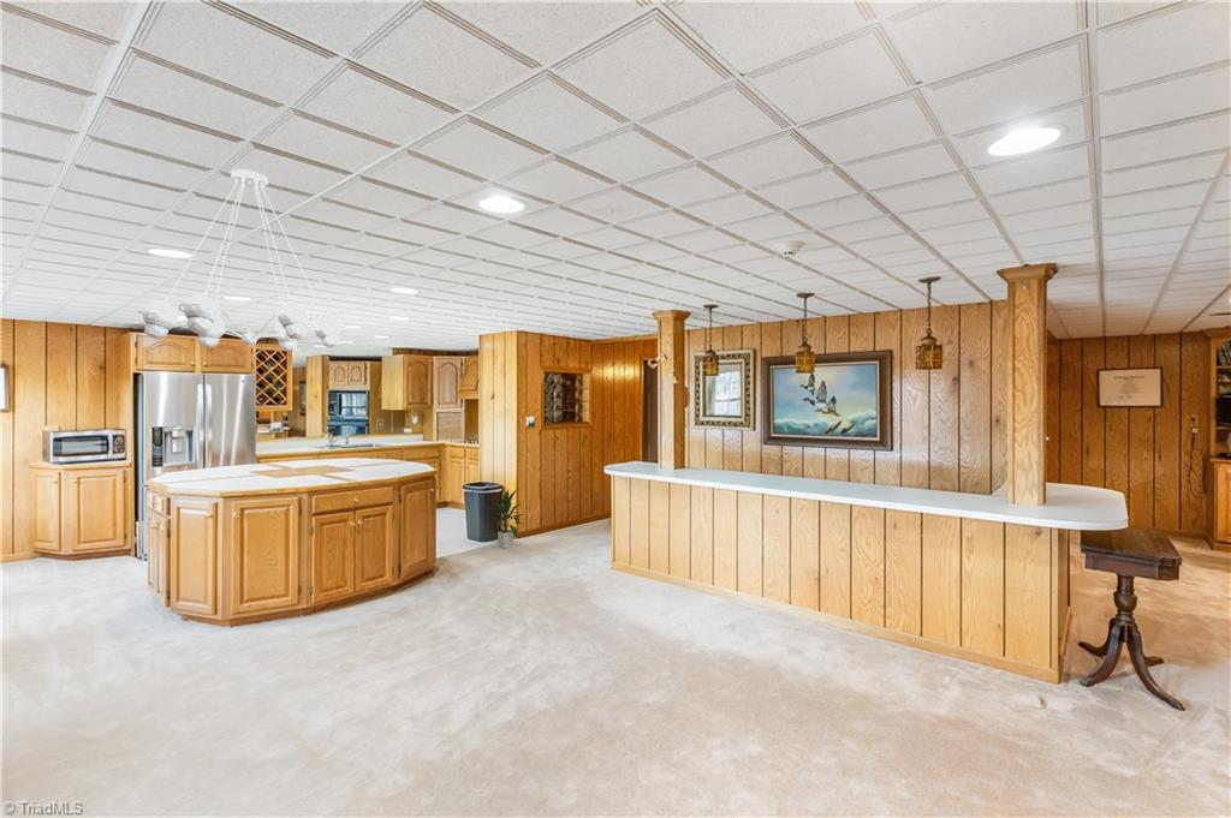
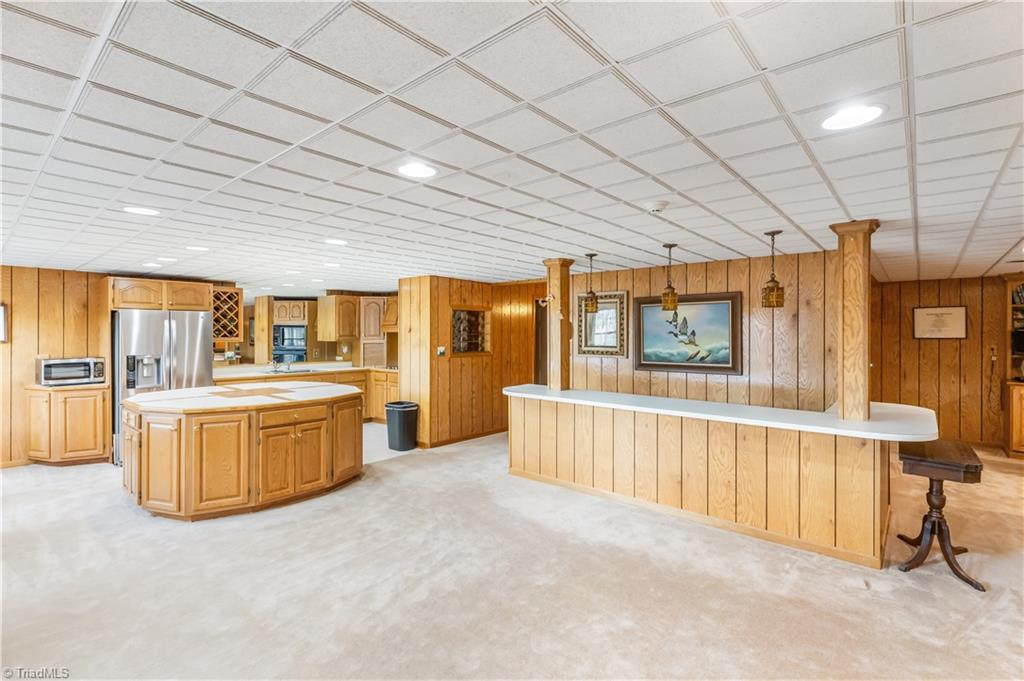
- indoor plant (505, 518)
- chandelier (269, 258)
